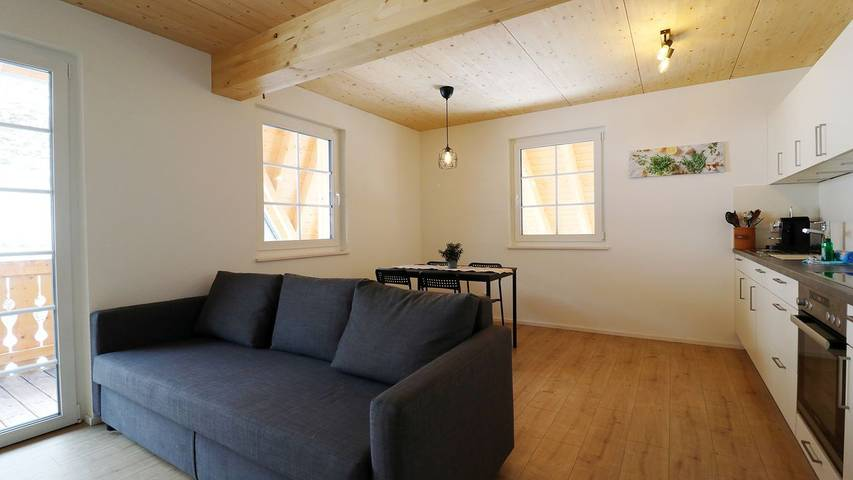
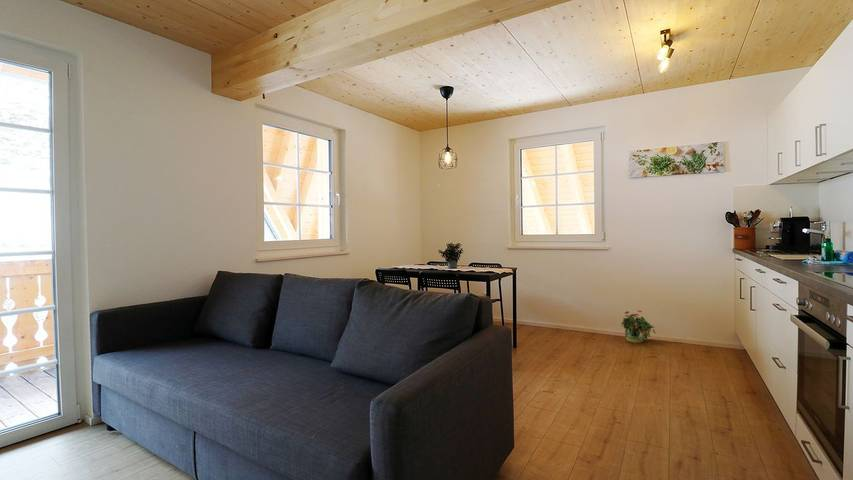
+ potted plant (638, 326)
